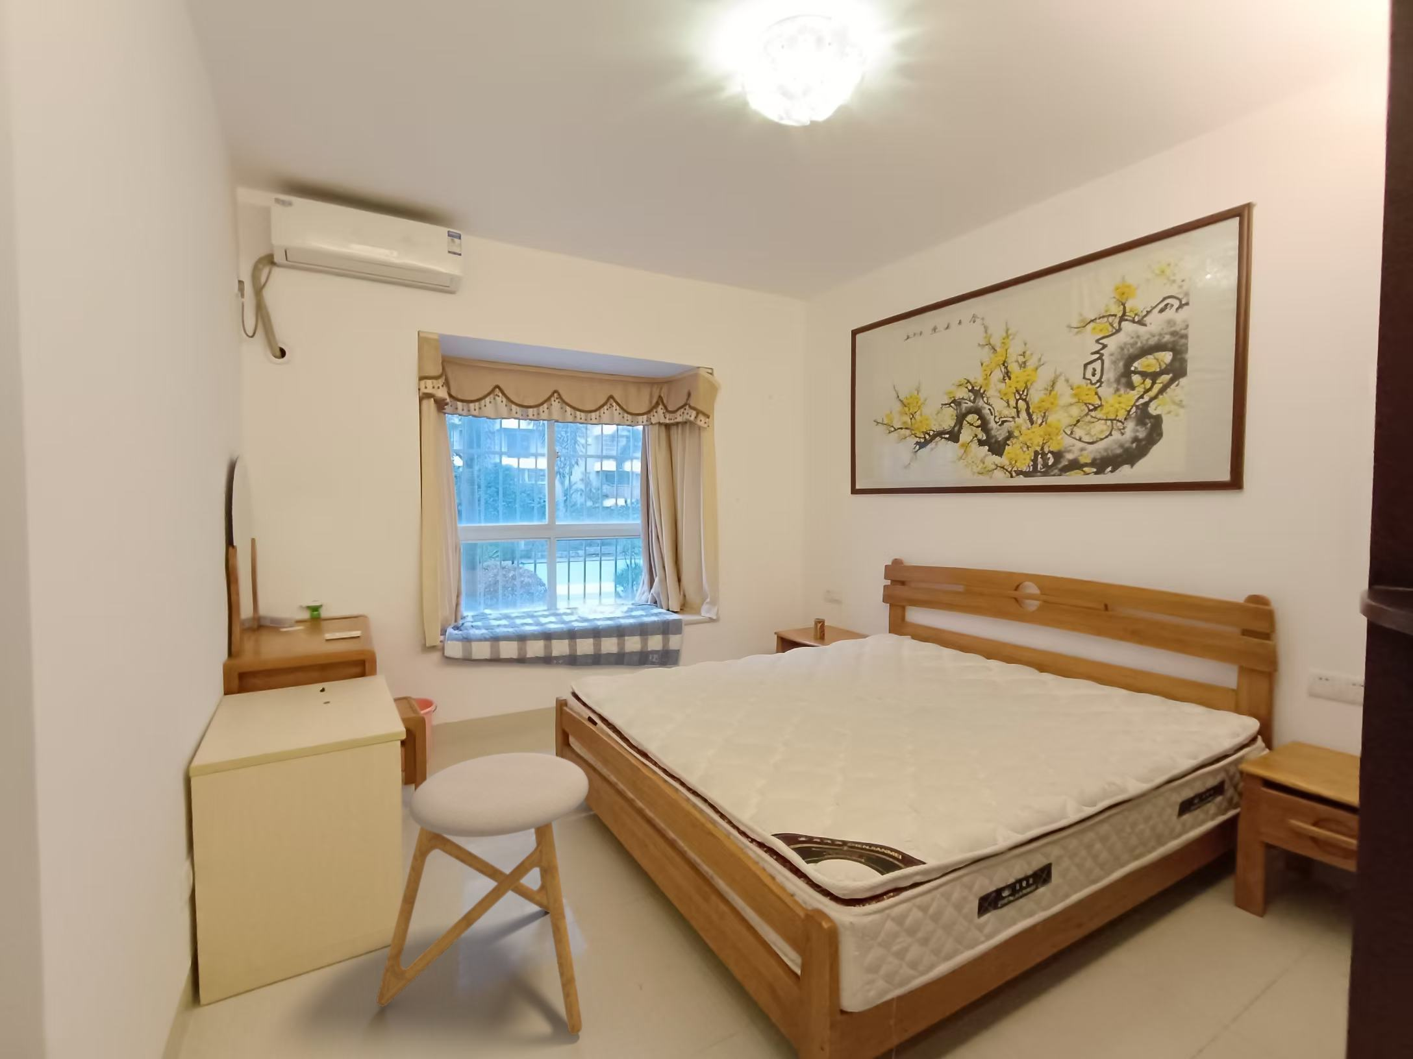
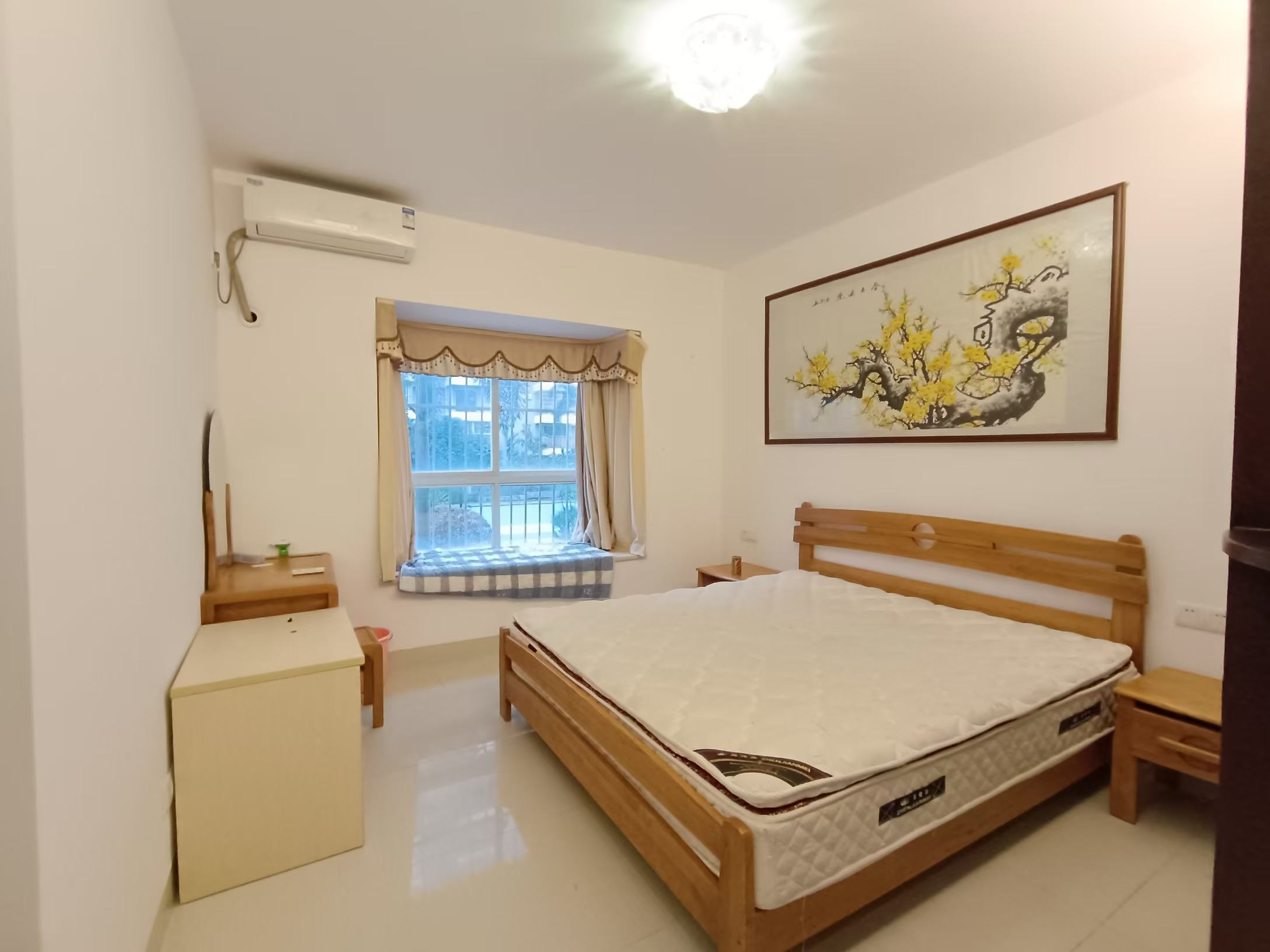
- stool (512, 870)
